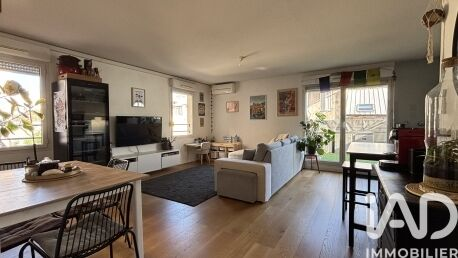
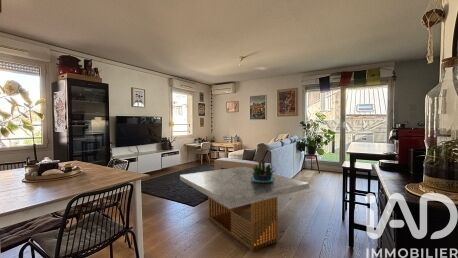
+ coffee table (239, 203)
+ potted plant (264, 170)
